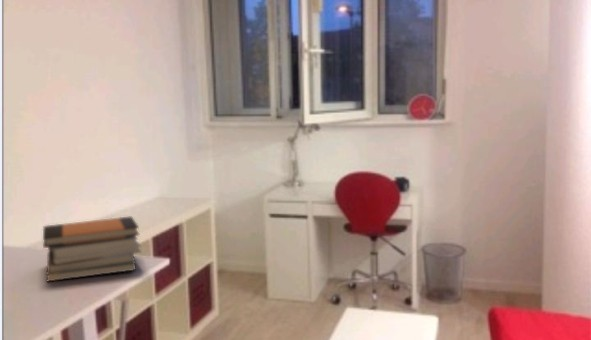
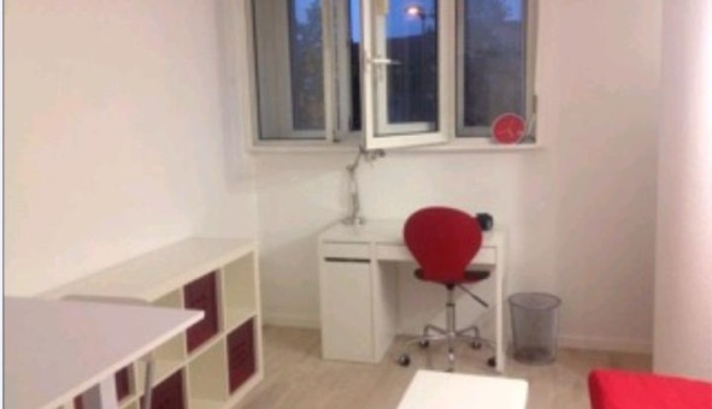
- book stack (92, 247)
